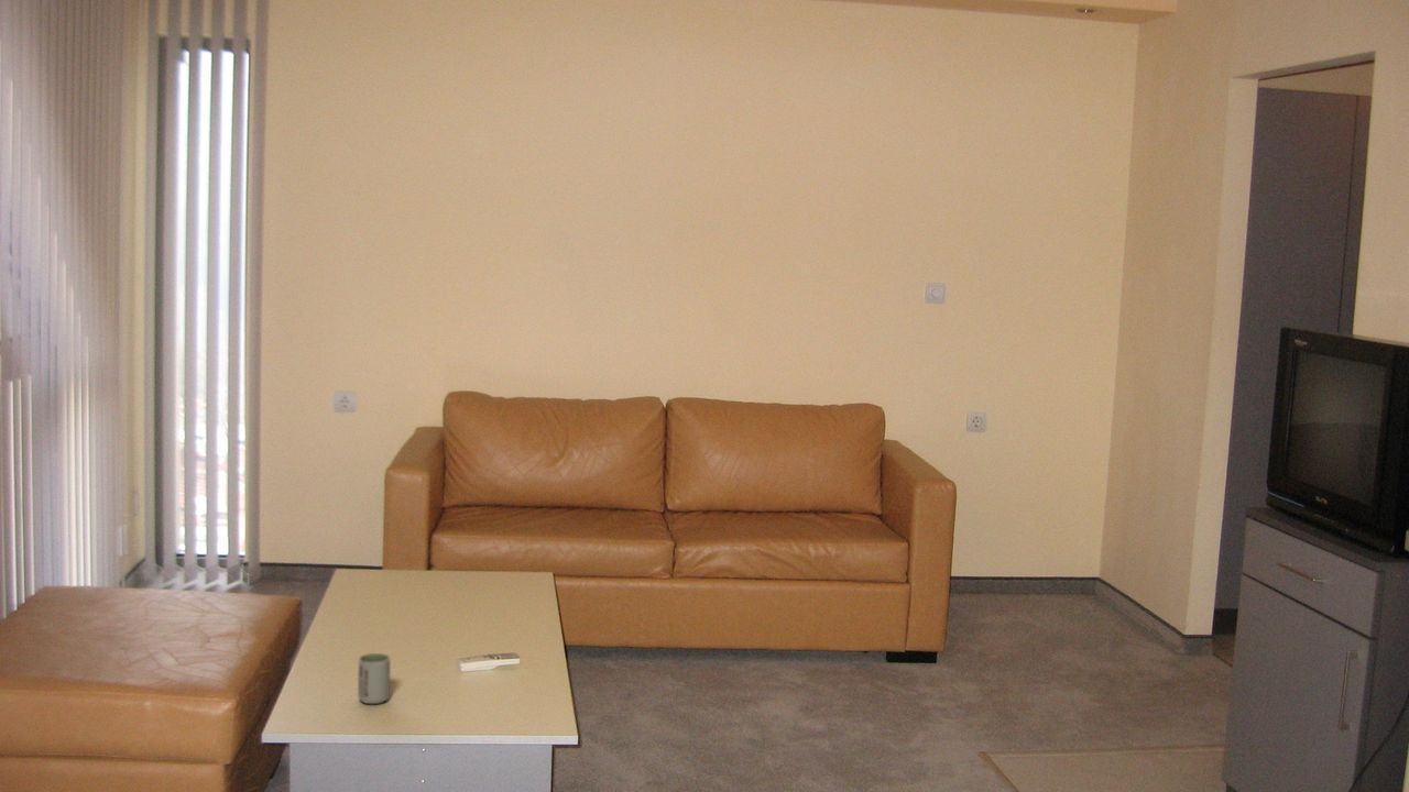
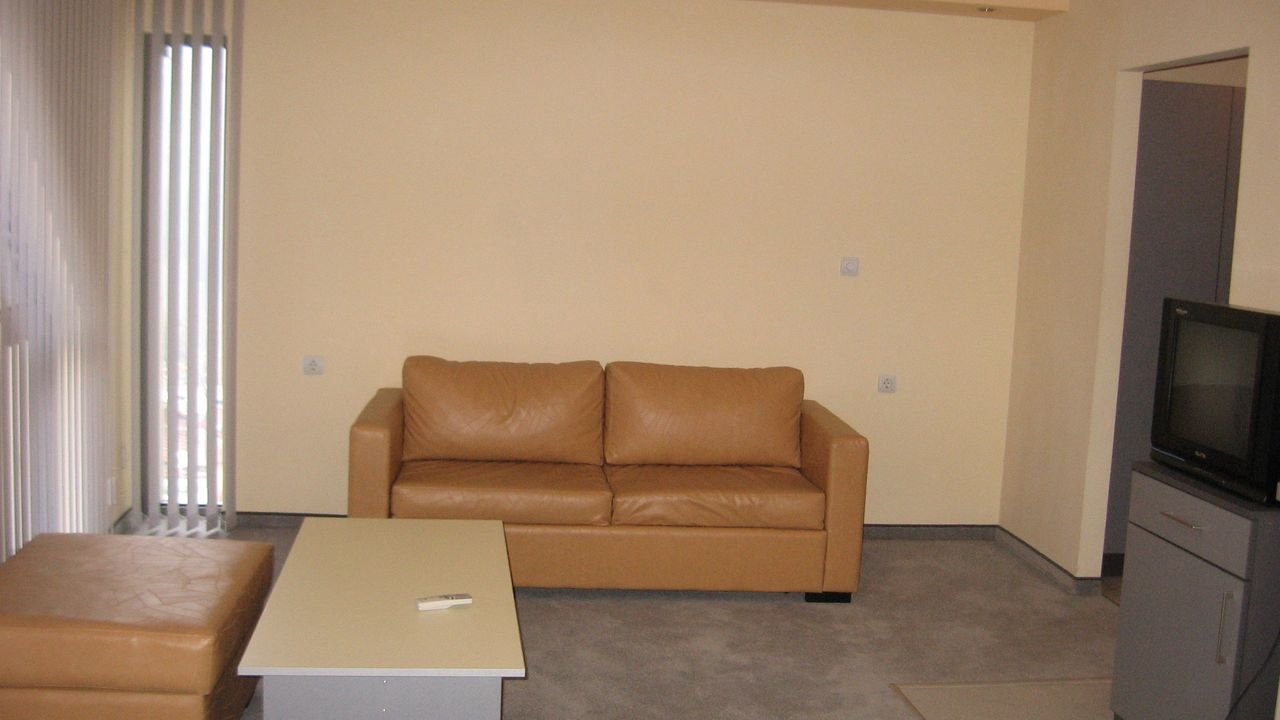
- cup (373, 679)
